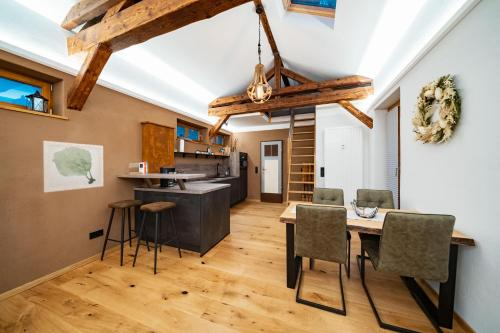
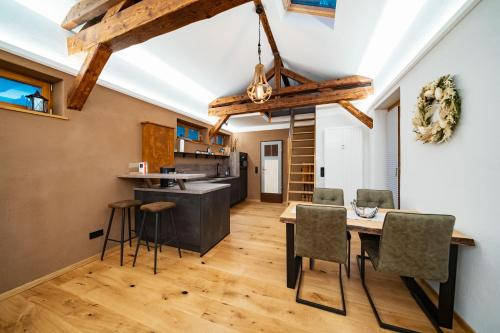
- wall art (76, 166)
